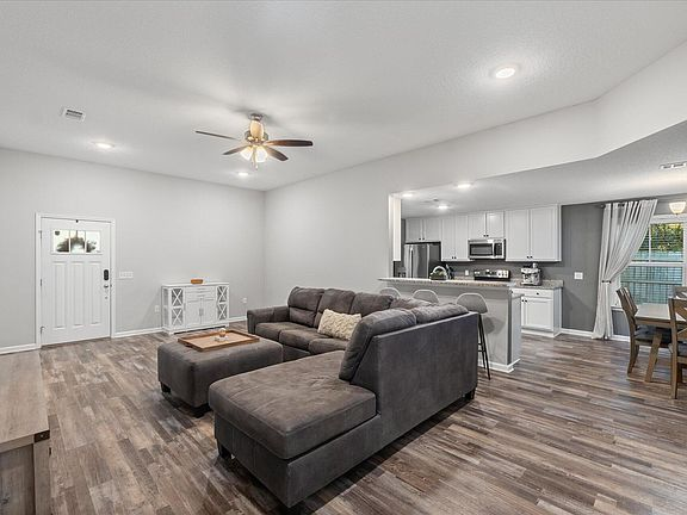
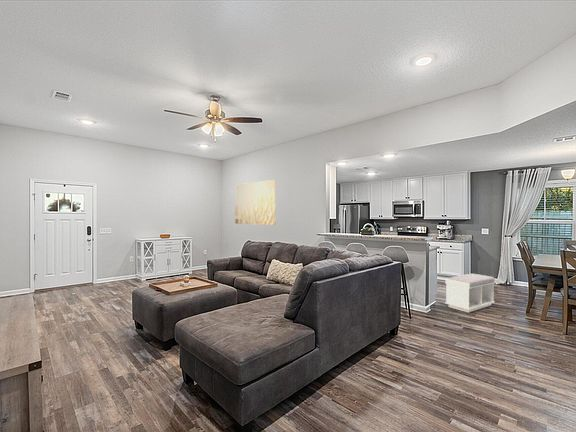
+ wall art (254, 203)
+ bench (470, 291)
